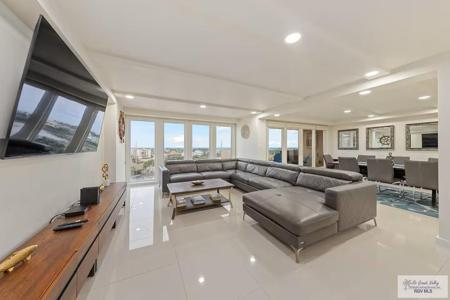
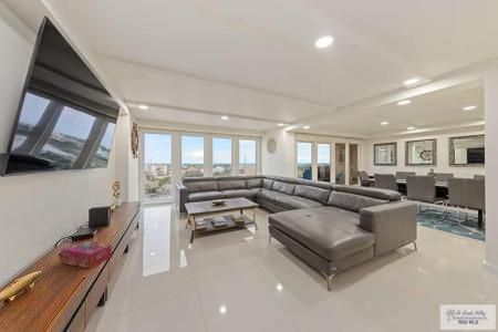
+ tissue box (86, 253)
